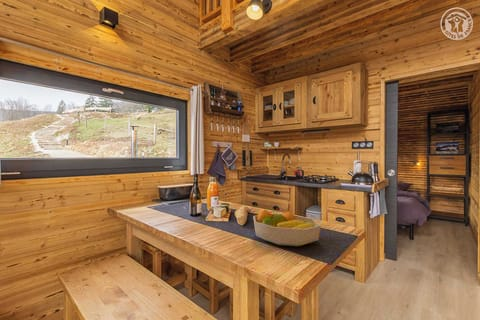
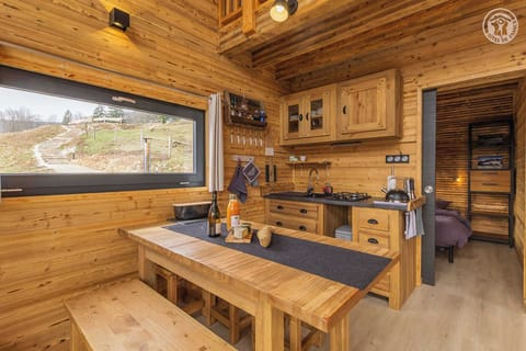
- fruit bowl (284, 225)
